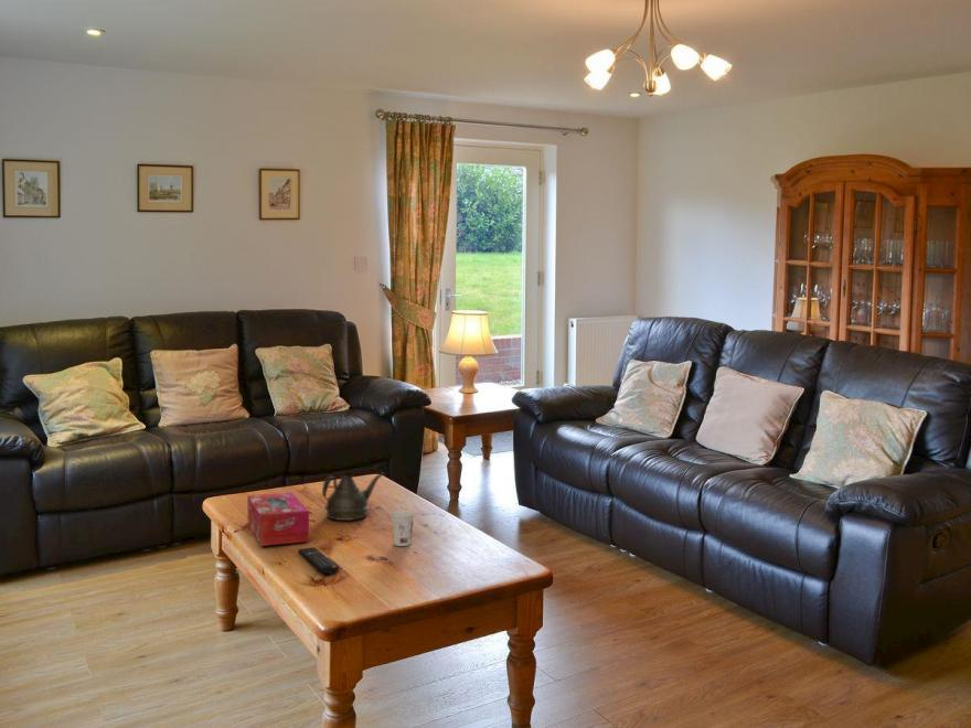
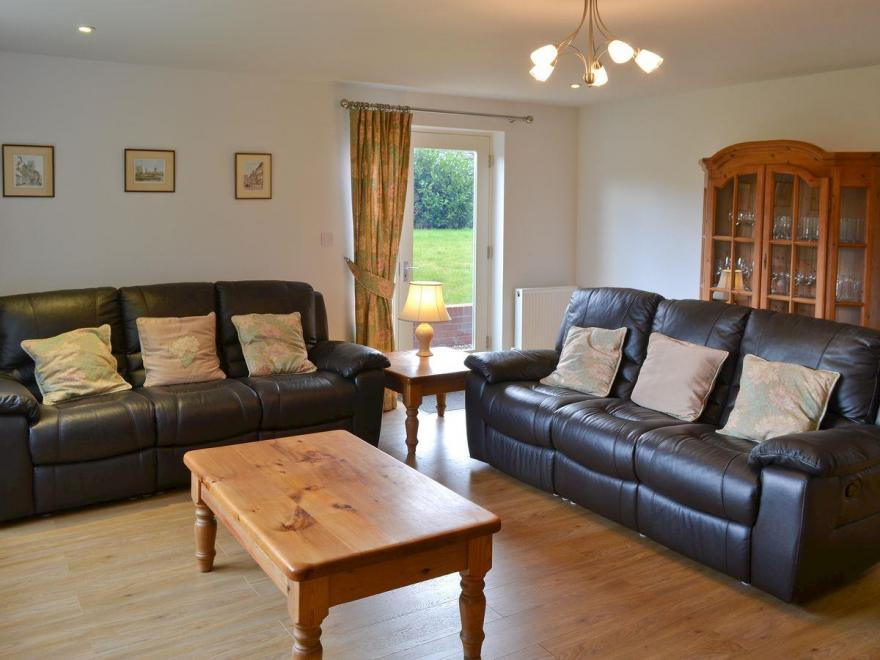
- cup (402, 528)
- tissue box (277, 517)
- remote control (318, 560)
- teapot (354, 494)
